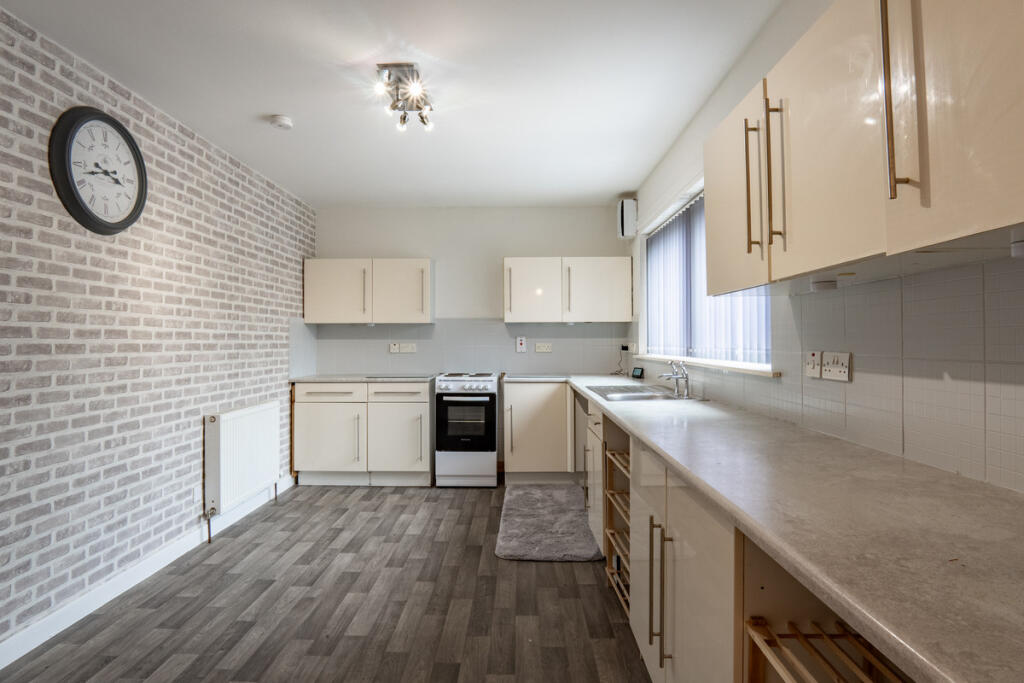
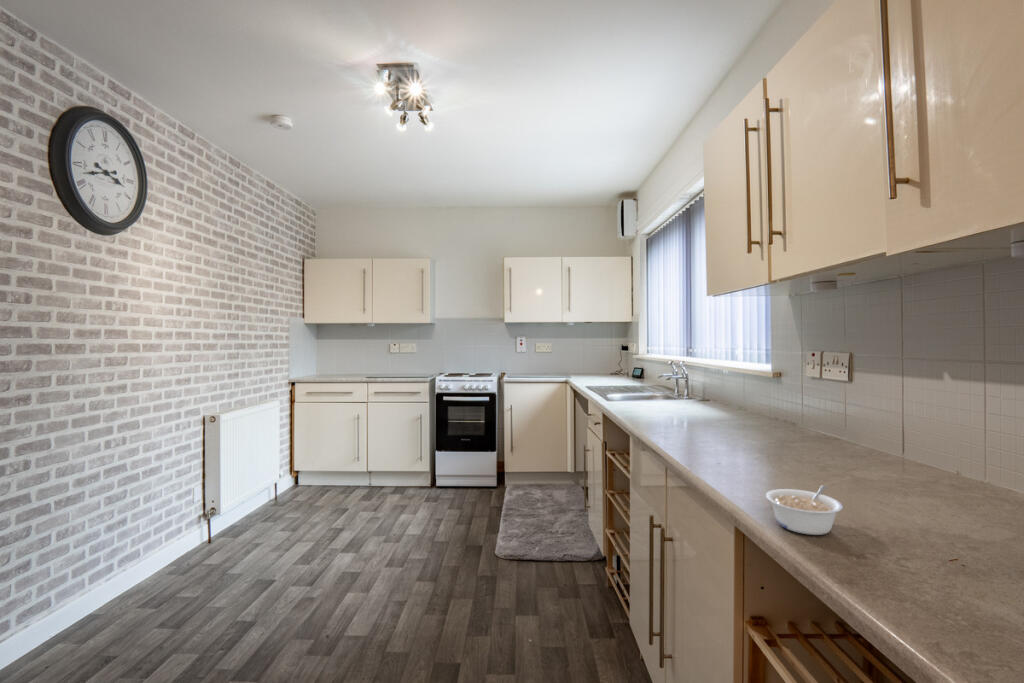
+ legume (802, 509)
